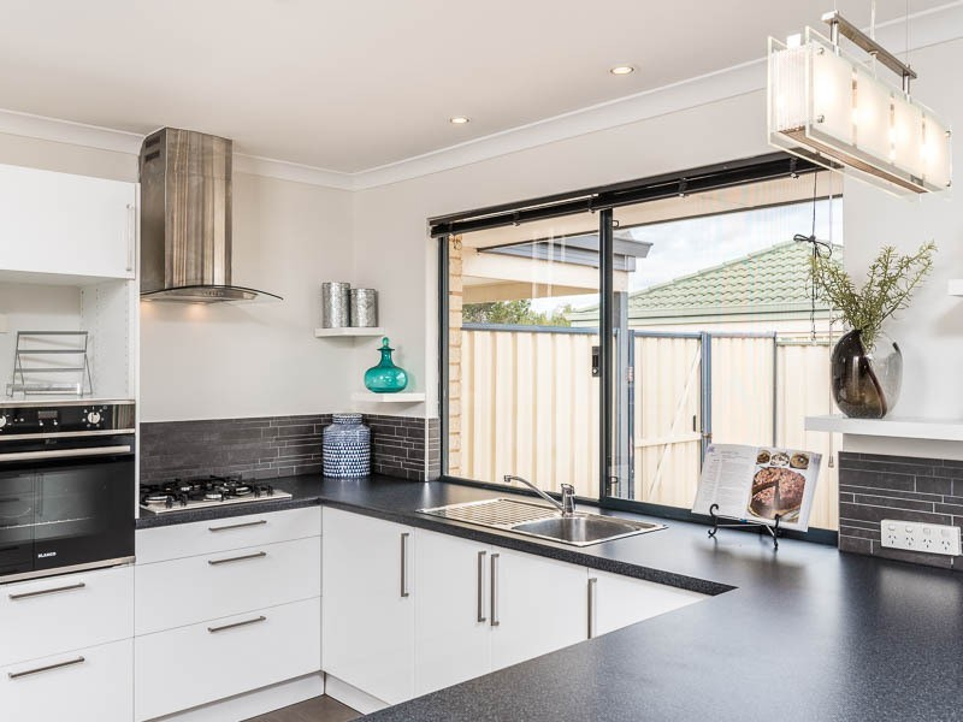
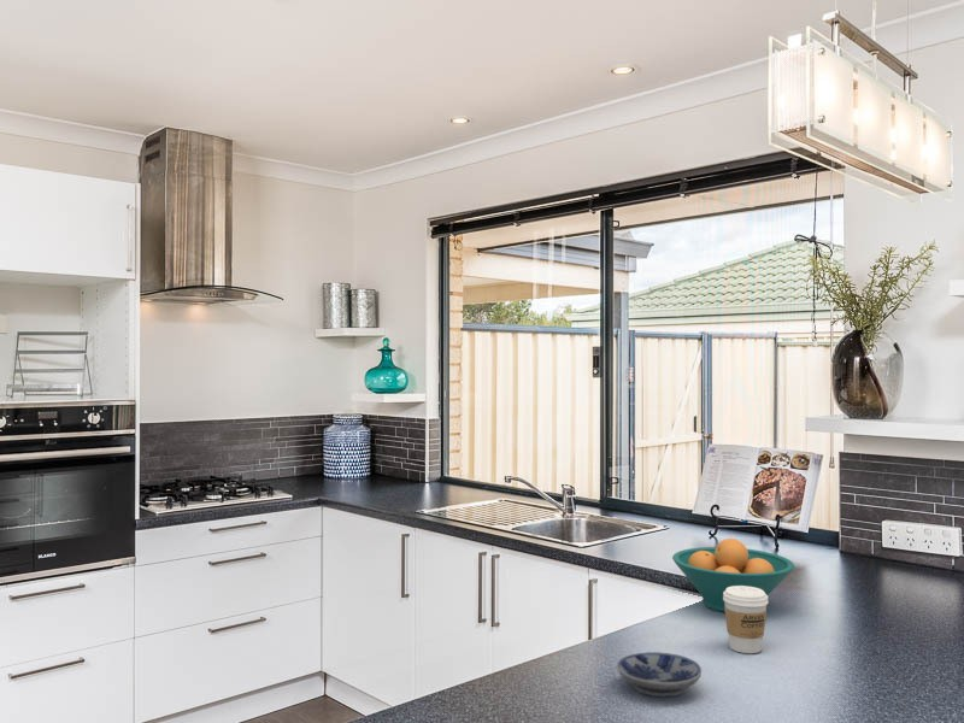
+ coffee cup (745, 618)
+ fruit bowl (731, 572)
+ bowl (658, 676)
